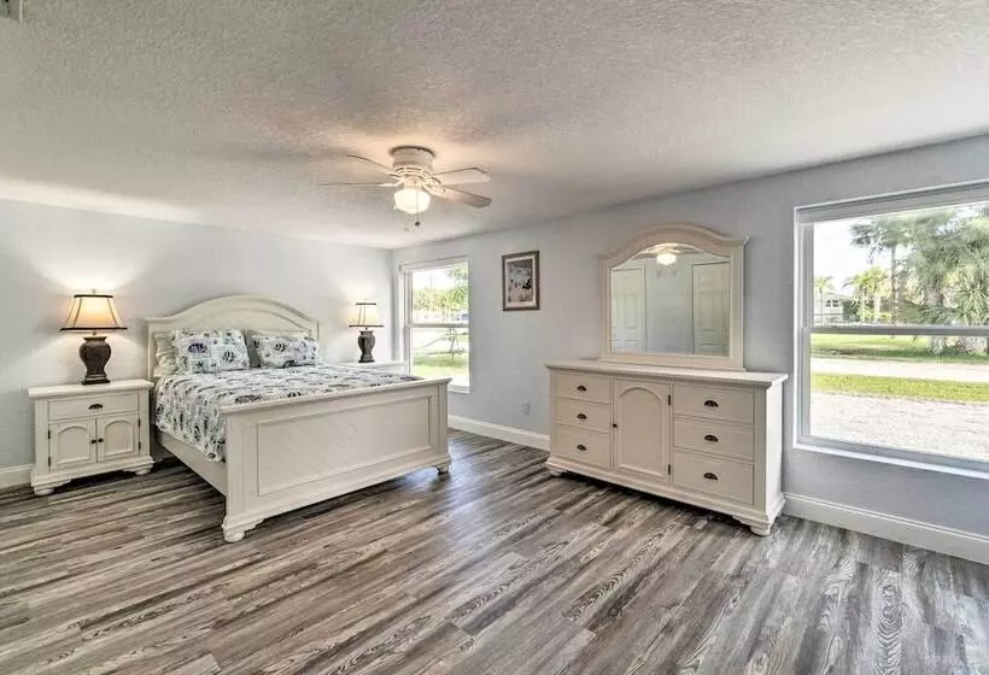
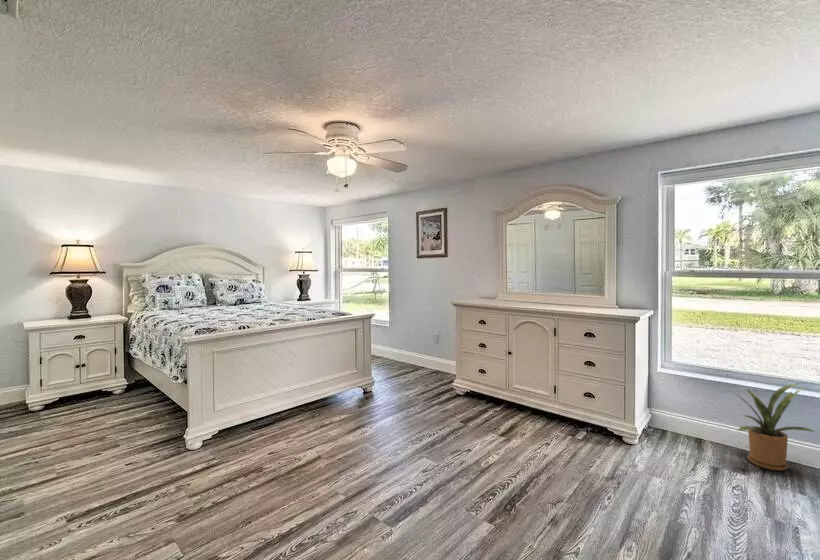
+ house plant (765, 421)
